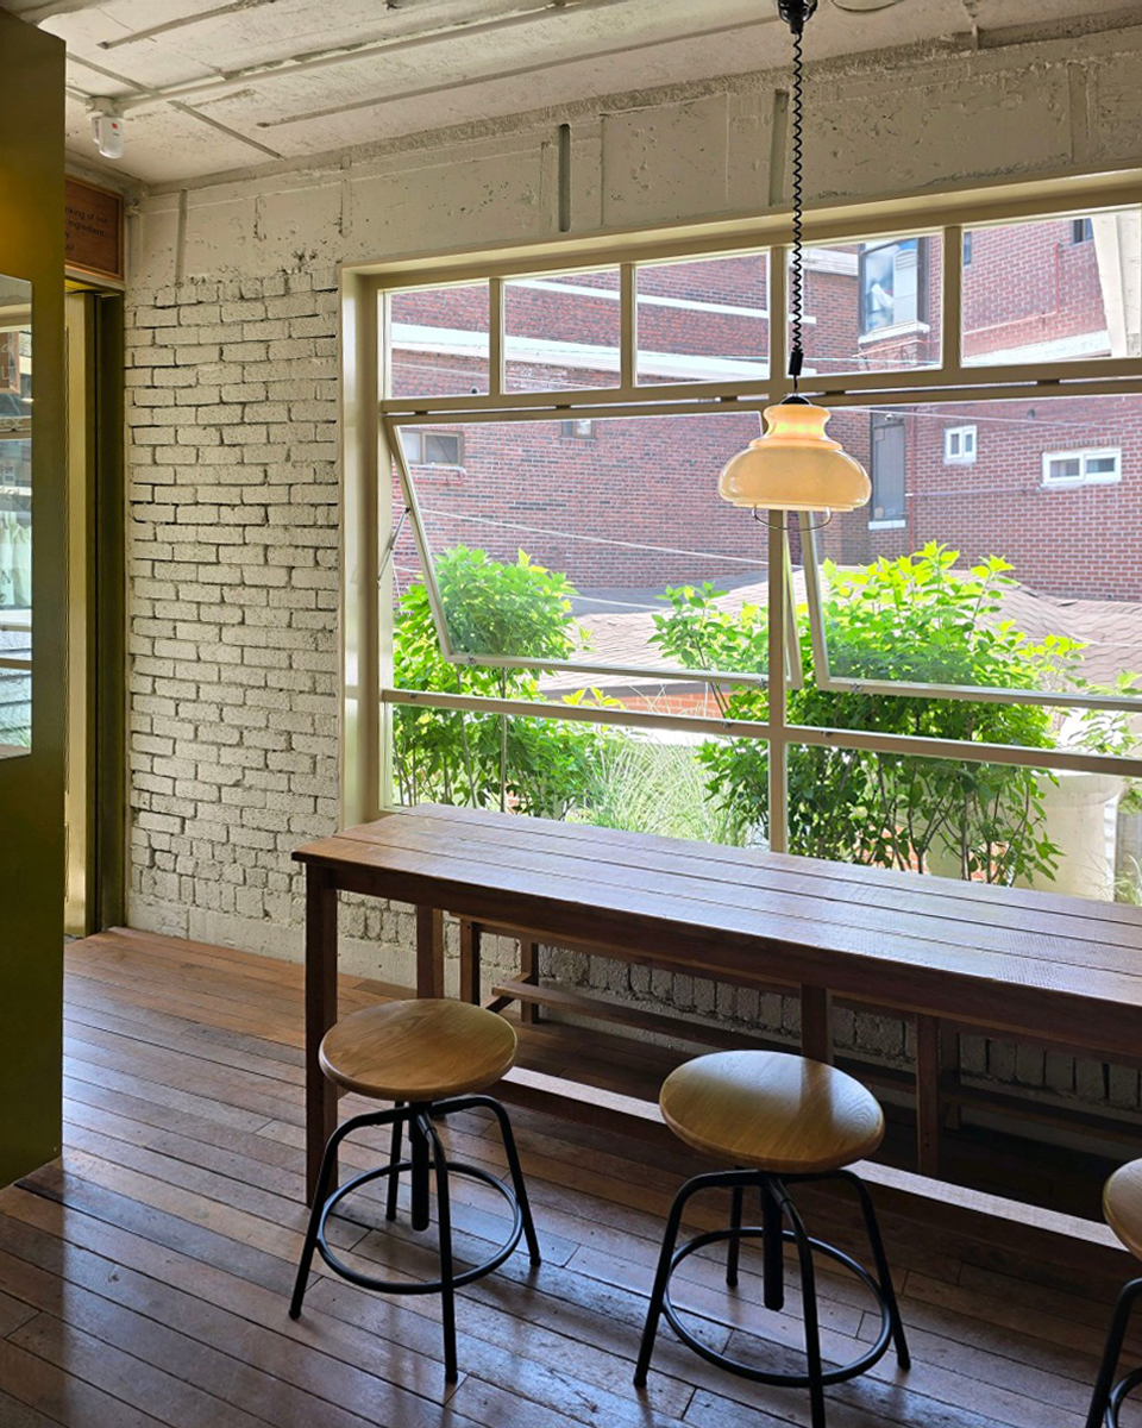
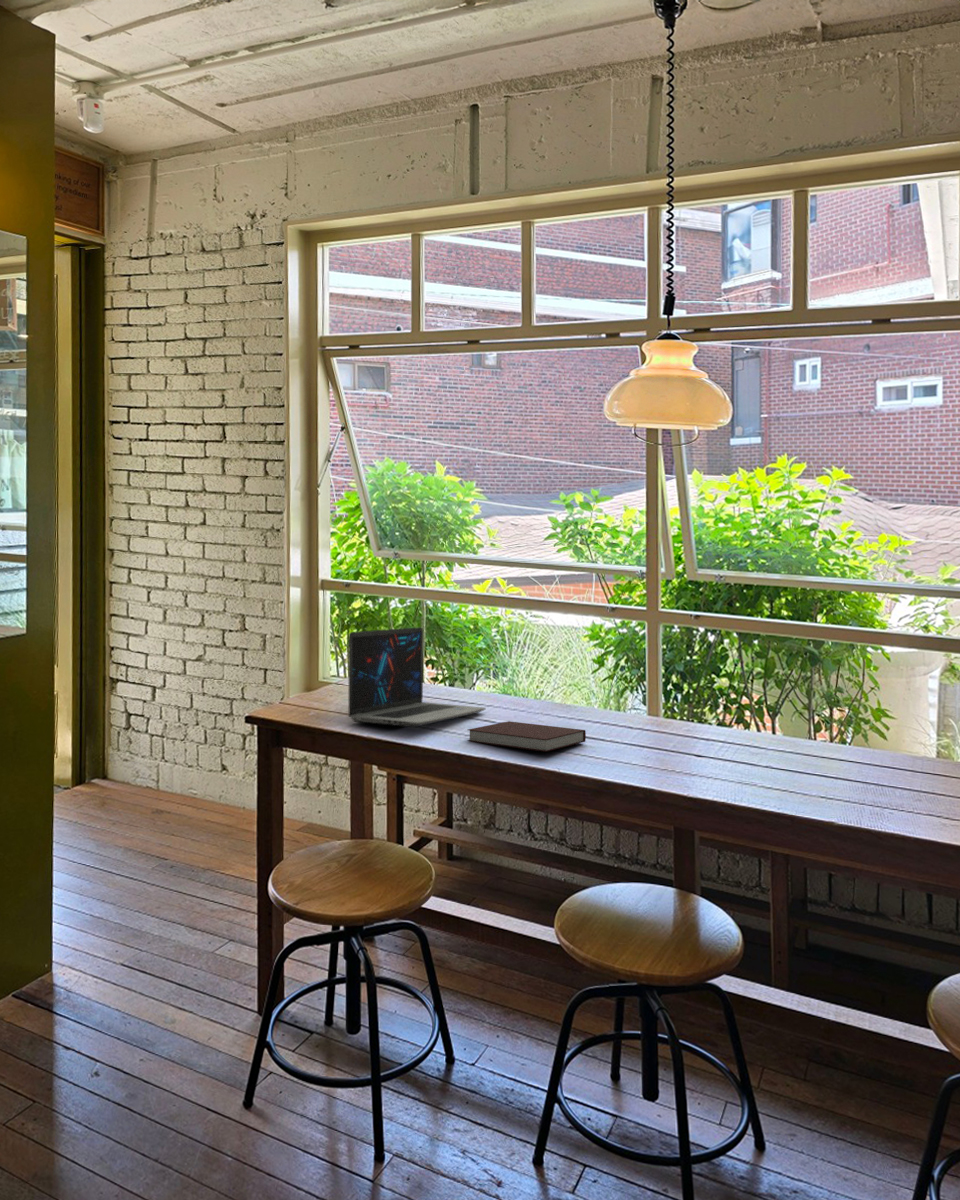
+ laptop (419, 674)
+ notebook (526, 735)
